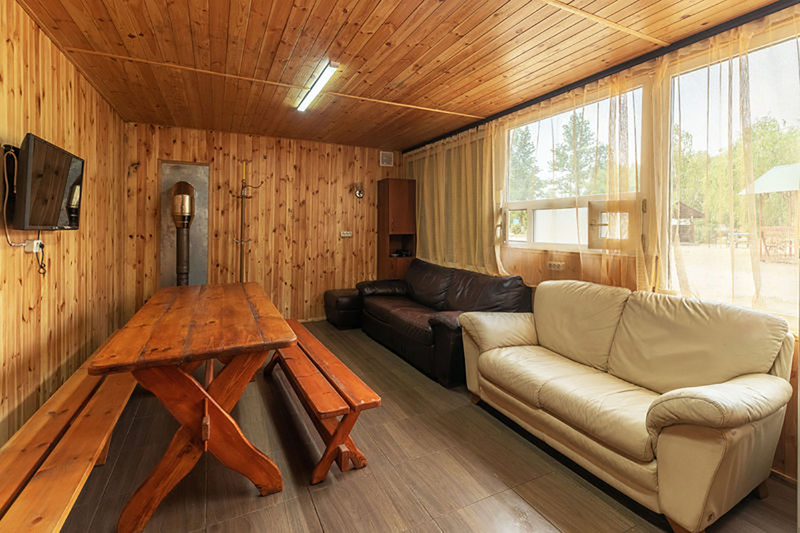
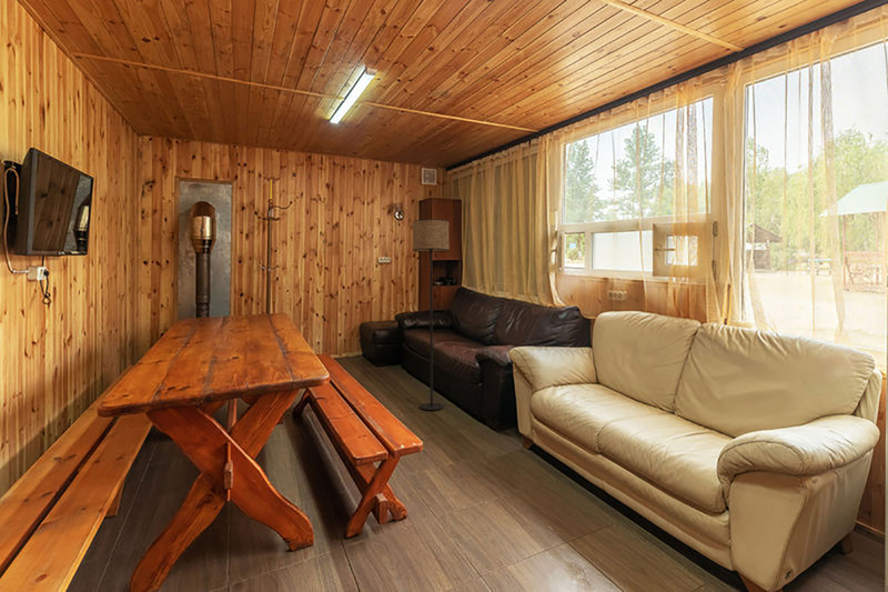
+ floor lamp (431, 314)
